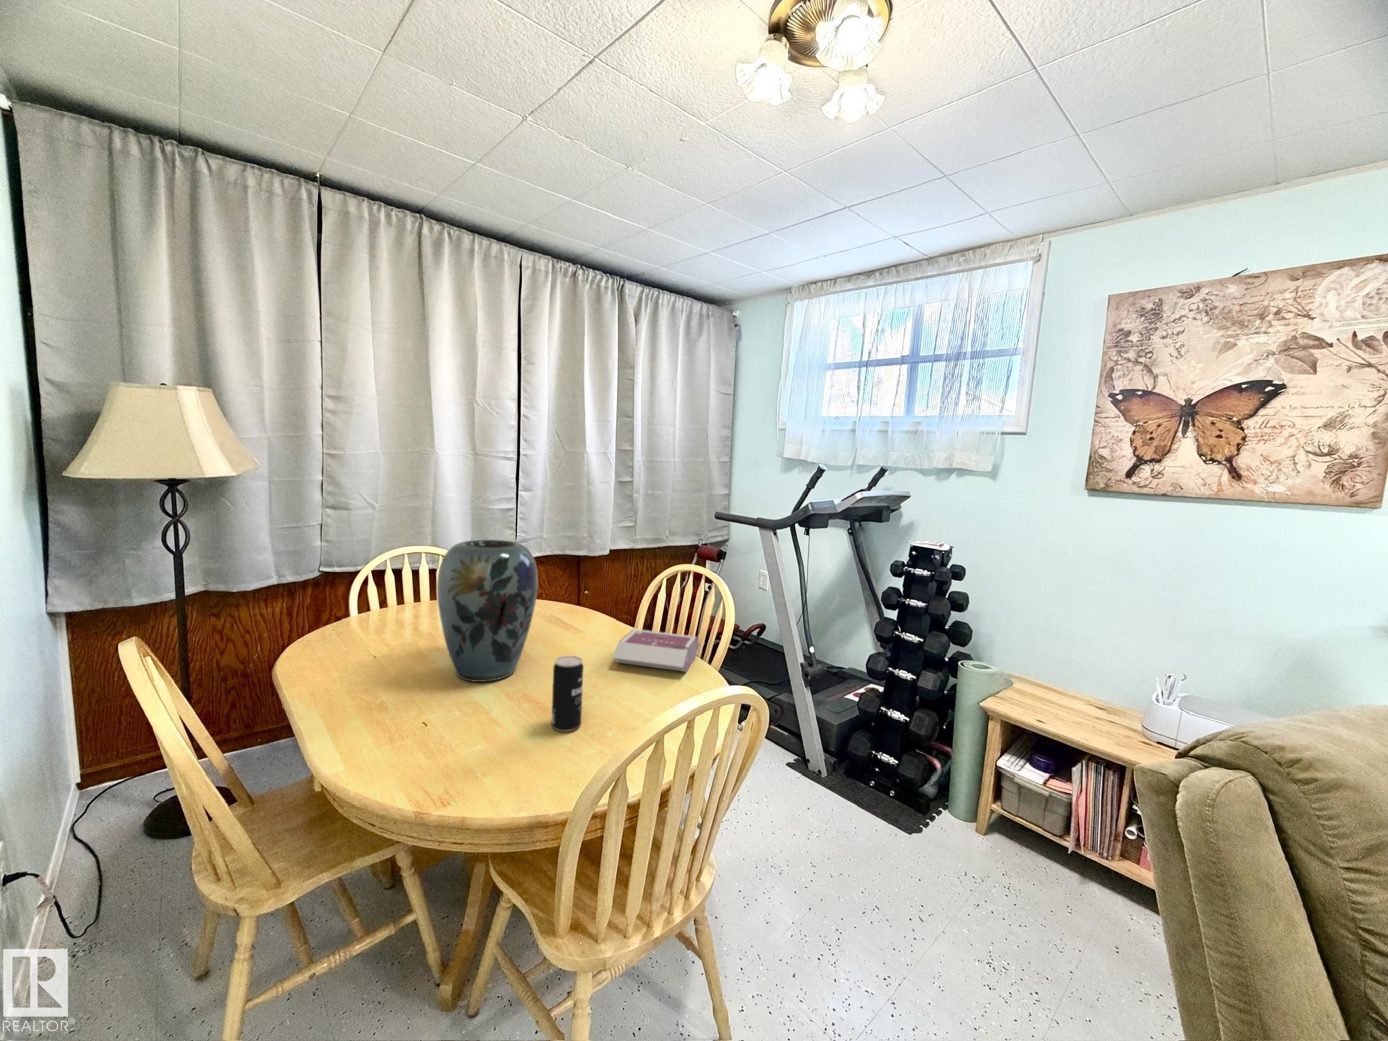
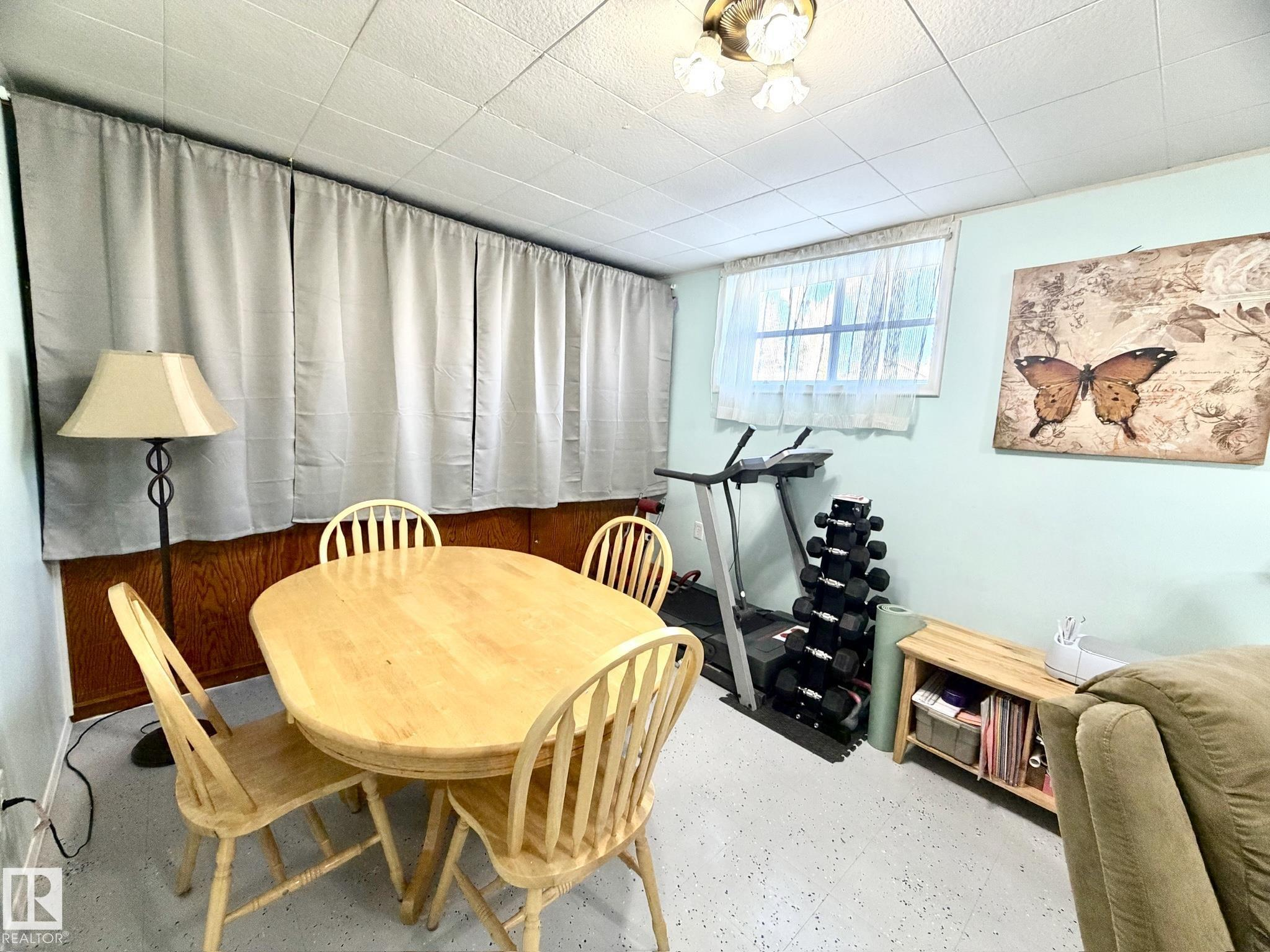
- beverage can (567, 692)
- book (659, 648)
- vase (487, 608)
